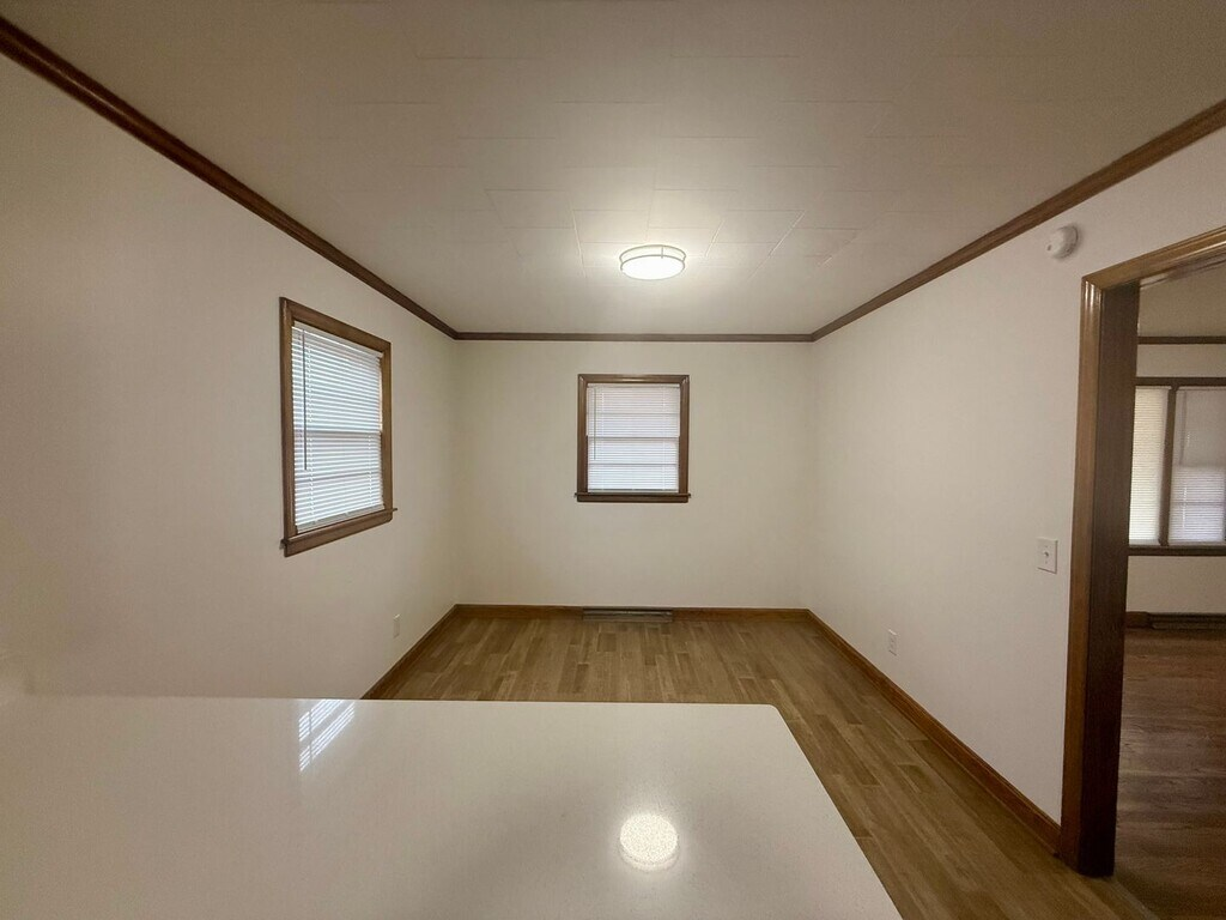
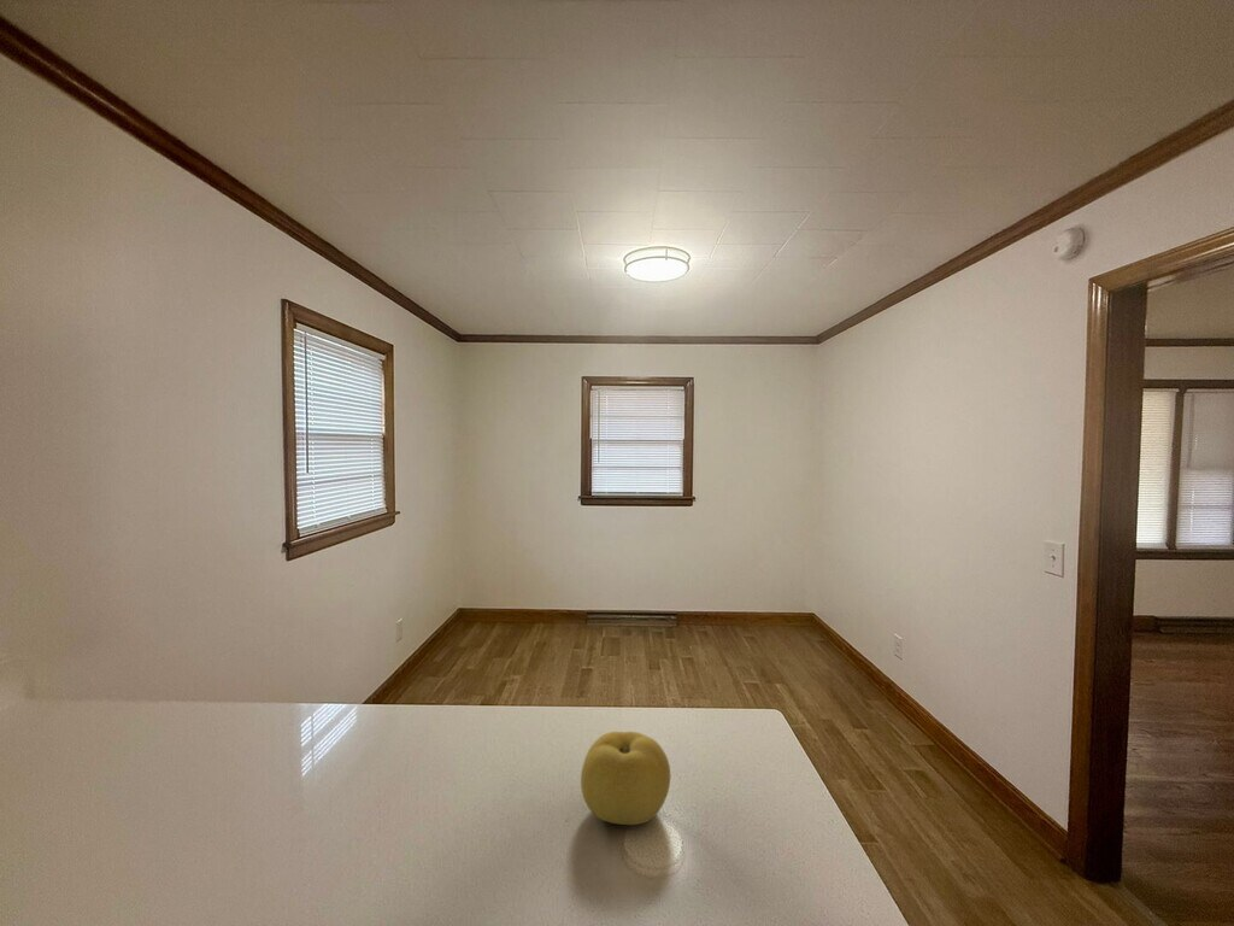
+ fruit (625, 775)
